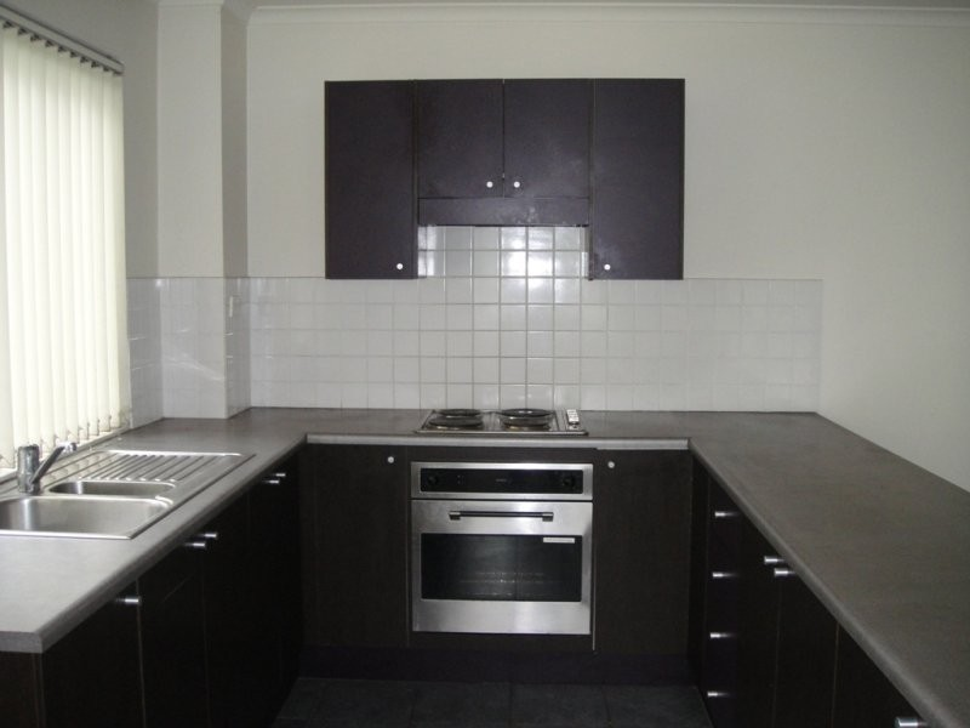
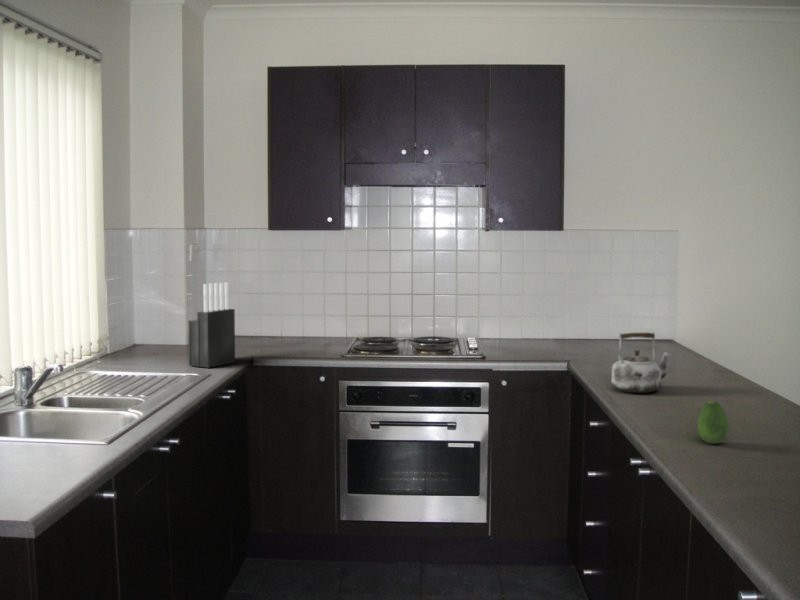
+ fruit (713, 422)
+ knife block (209, 323)
+ kettle (642, 361)
